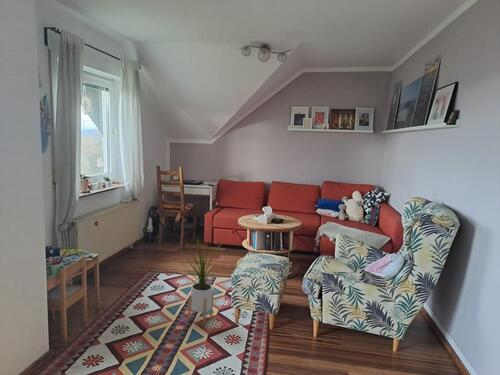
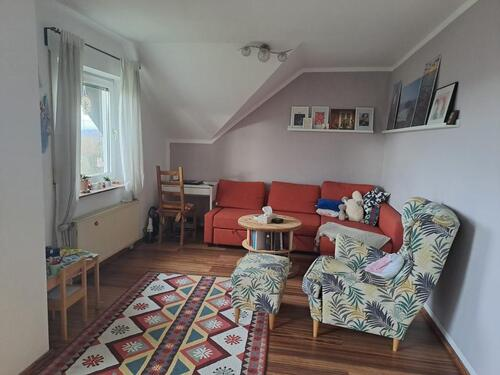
- house plant (203, 276)
